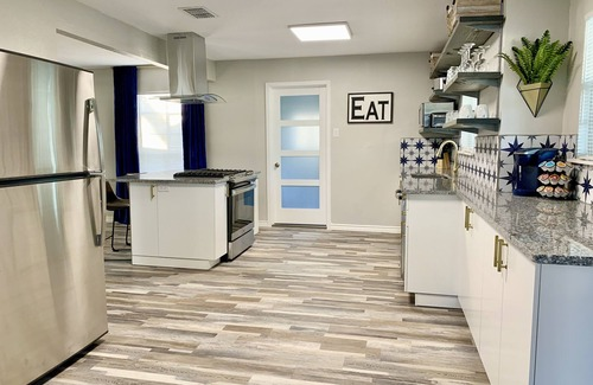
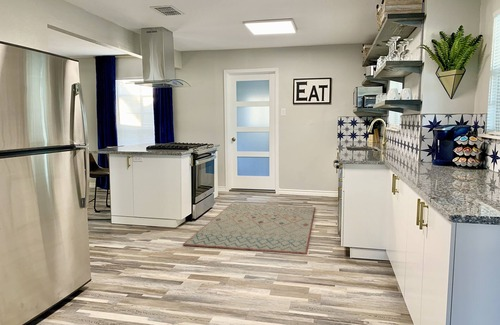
+ rug (260, 223)
